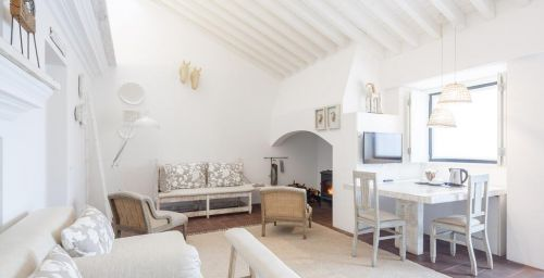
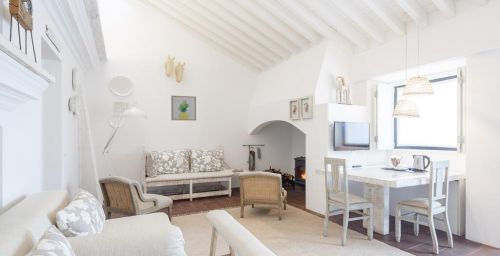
+ wall art (183, 108)
